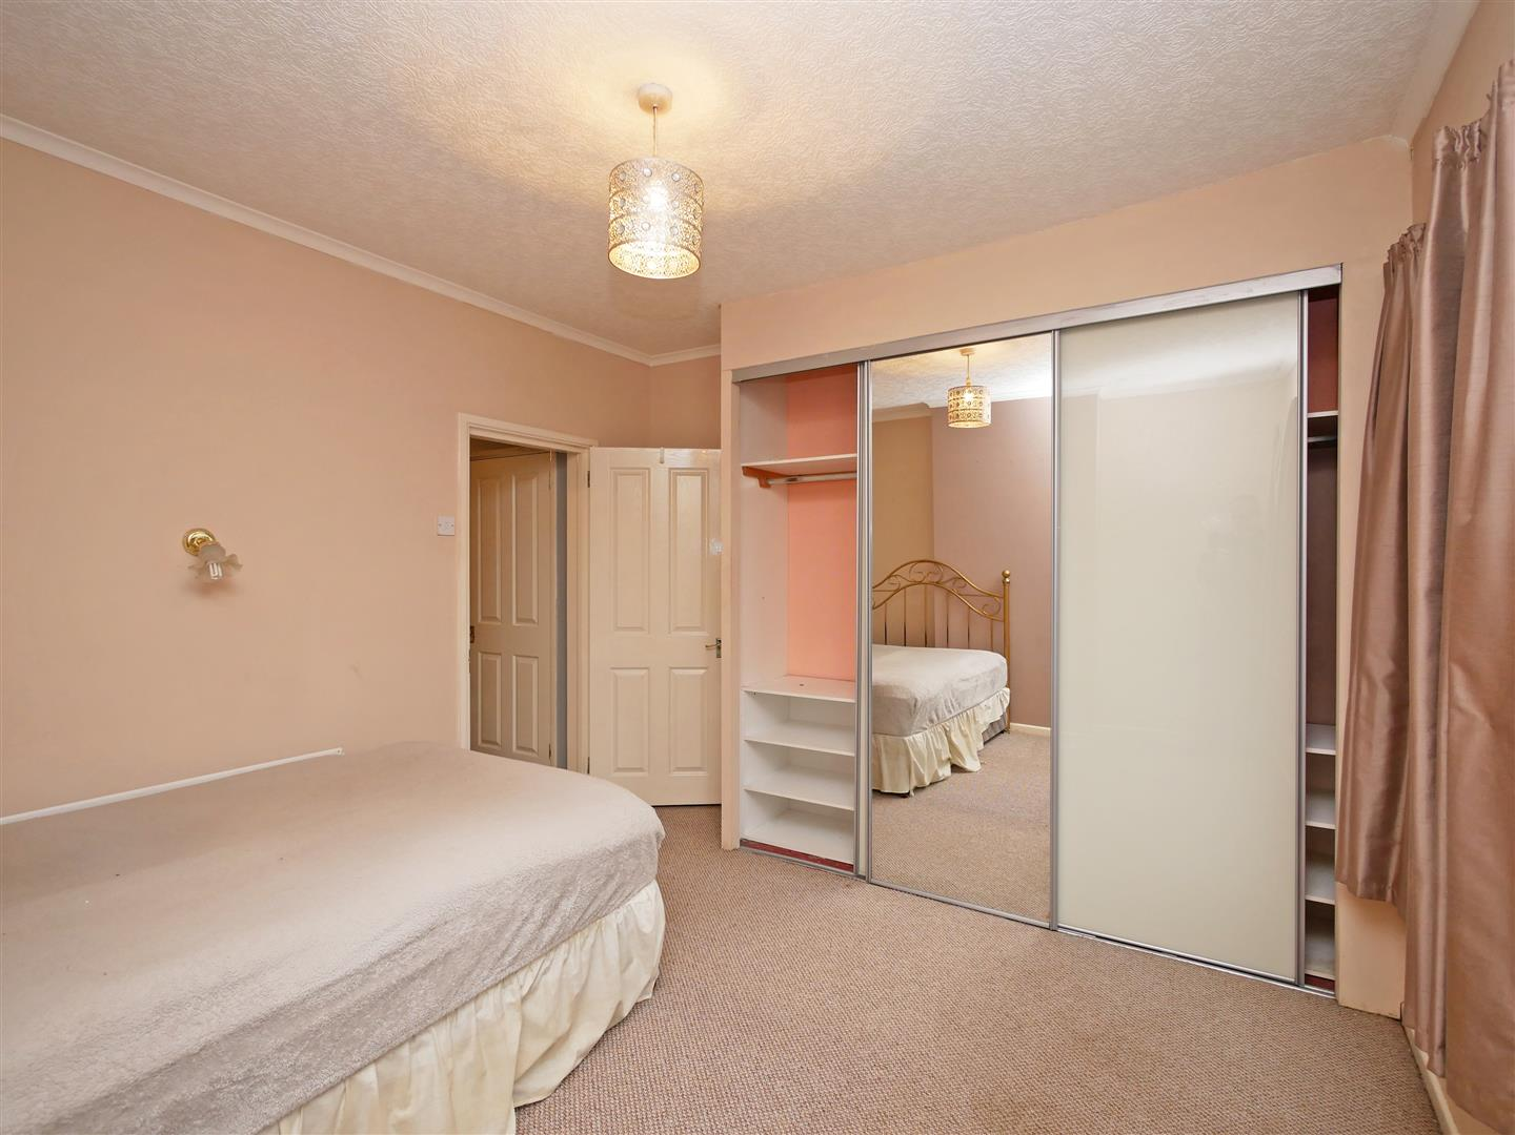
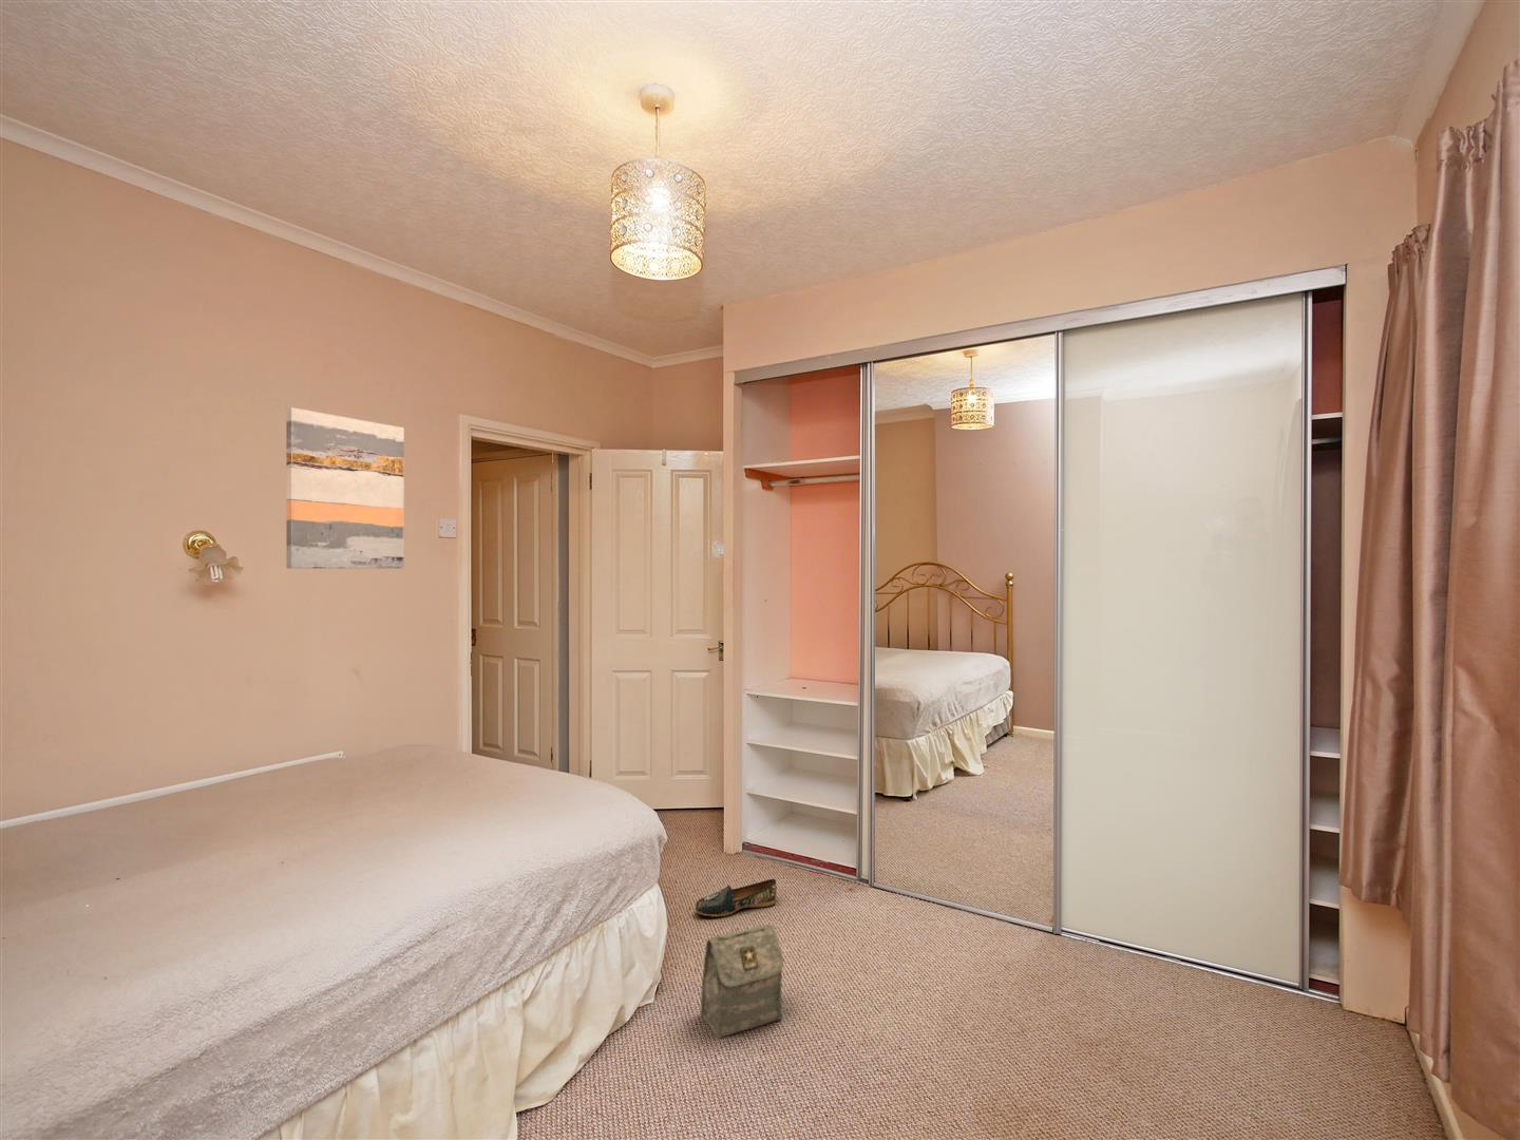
+ shoe (736, 895)
+ bag (742, 975)
+ wall art (348, 493)
